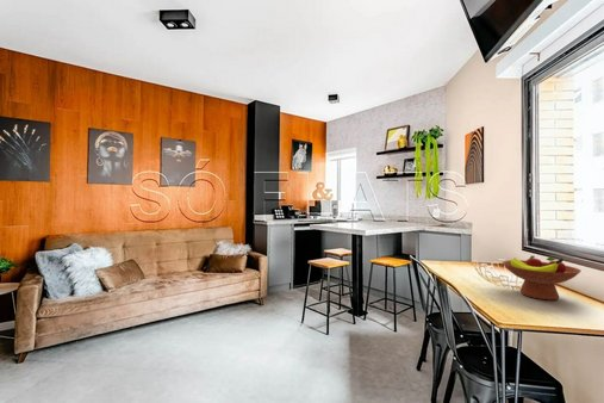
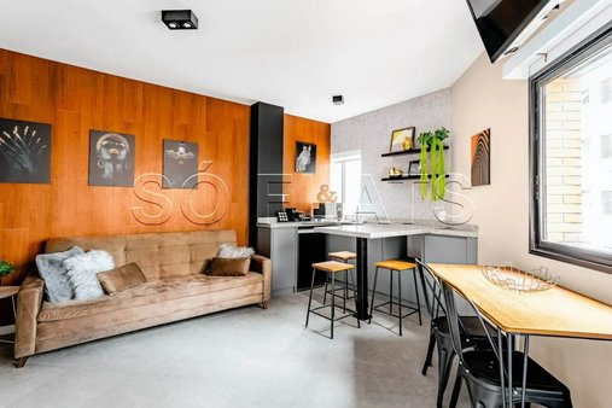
- fruit bowl (538, 274)
